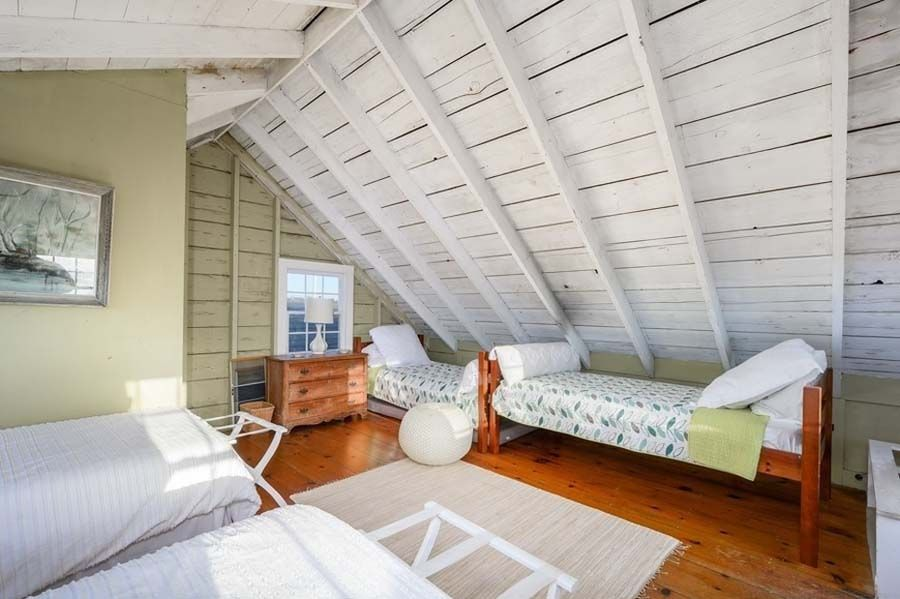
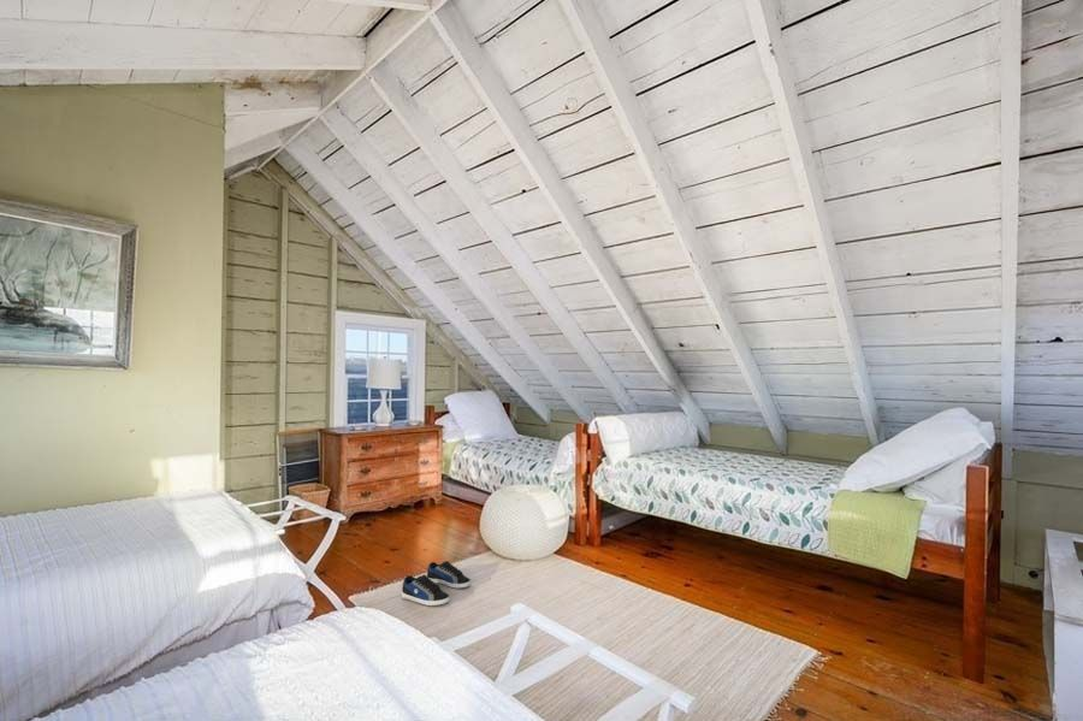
+ shoe (437, 580)
